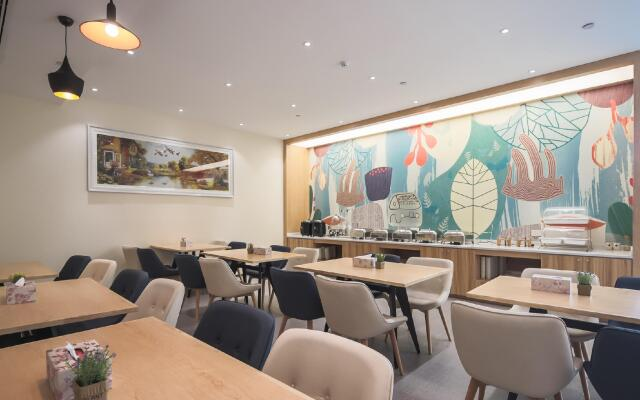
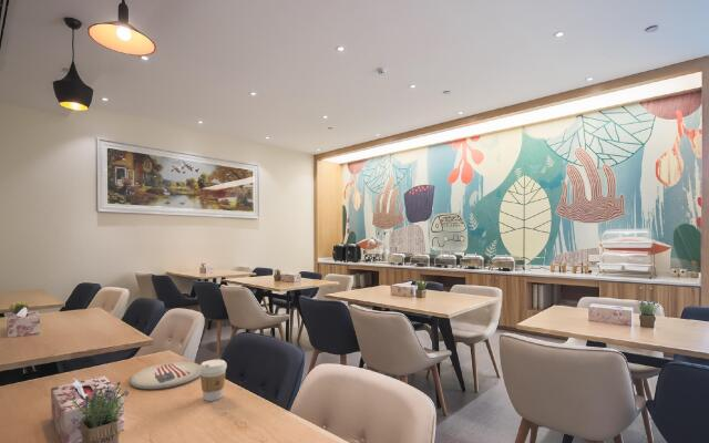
+ coffee cup (213, 379)
+ plate (167, 373)
